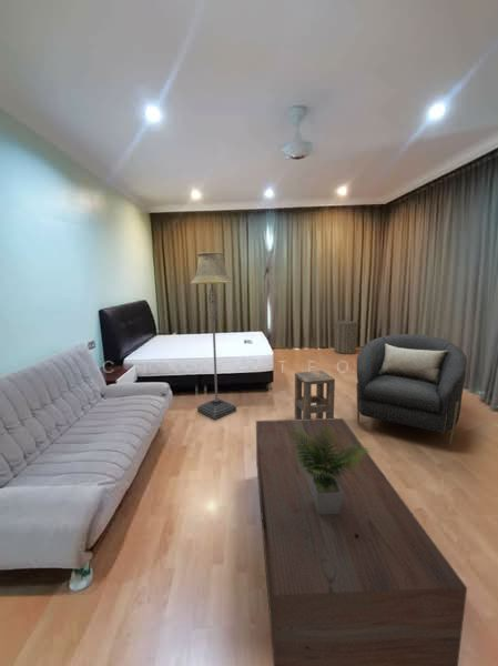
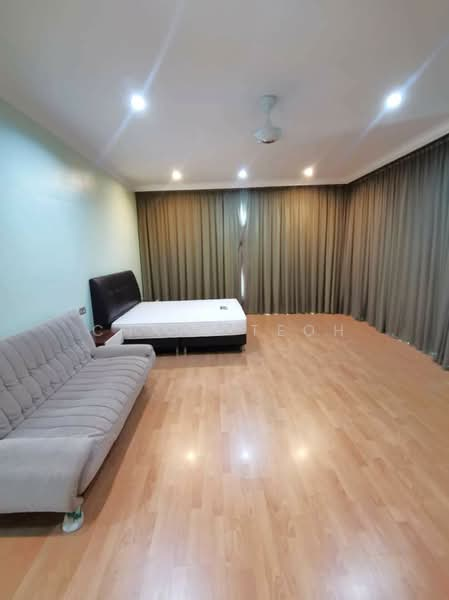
- coffee table (321, 482)
- side table (313, 402)
- floor lamp (213, 335)
- armchair (407, 382)
- laundry hamper (345, 334)
